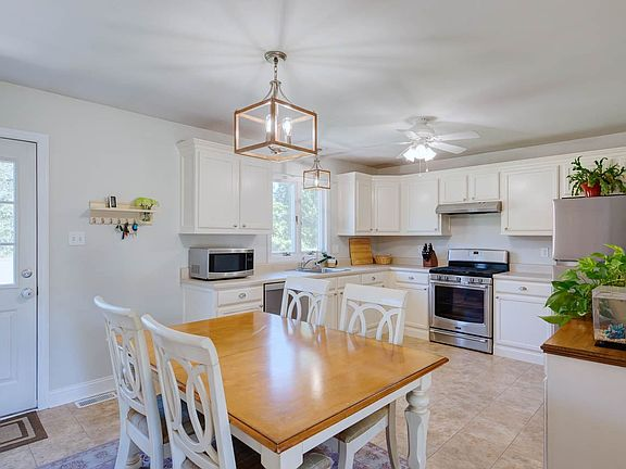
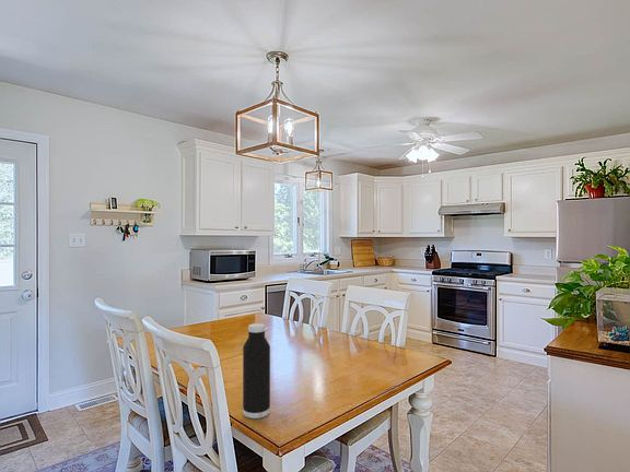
+ water bottle (256, 368)
